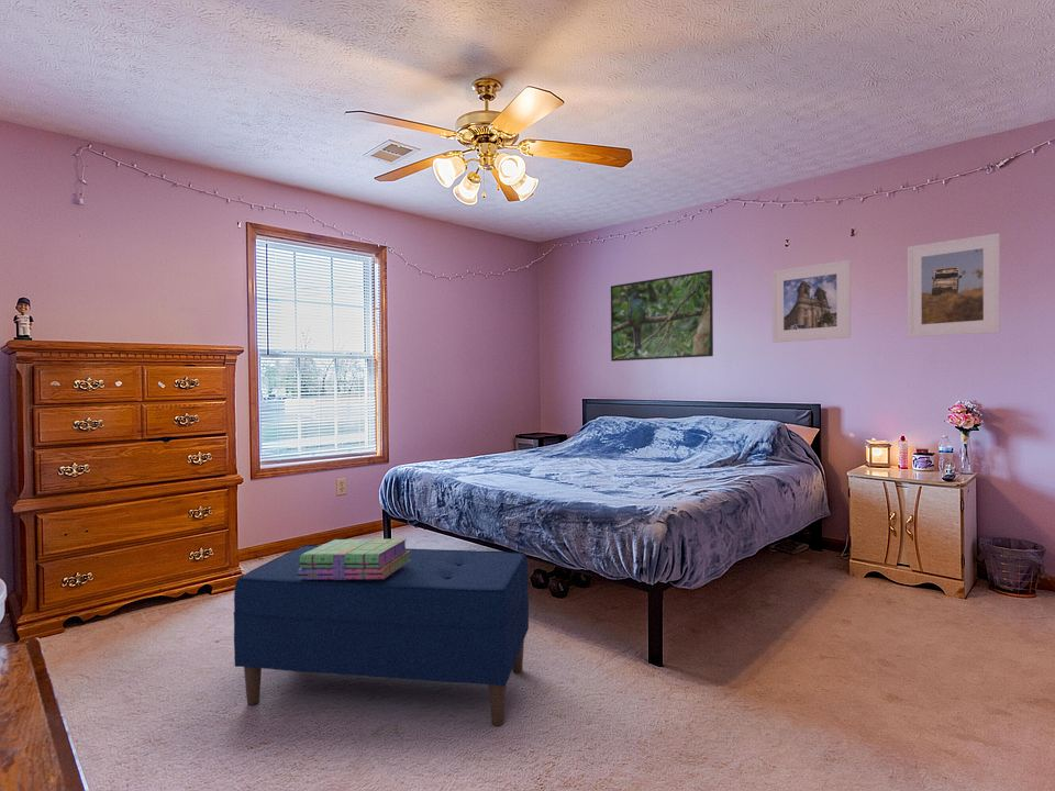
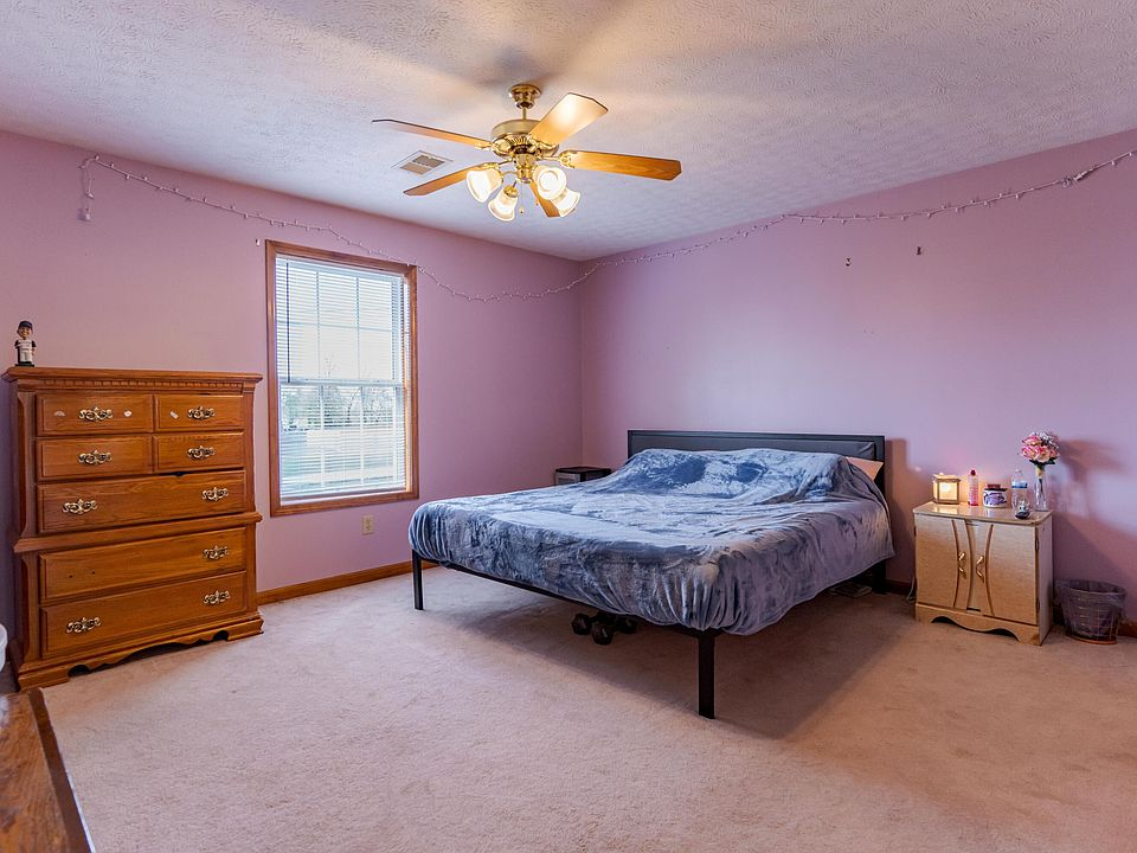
- stack of books (356, 560)
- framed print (951, 287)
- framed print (658, 319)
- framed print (809, 302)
- bench (390, 624)
